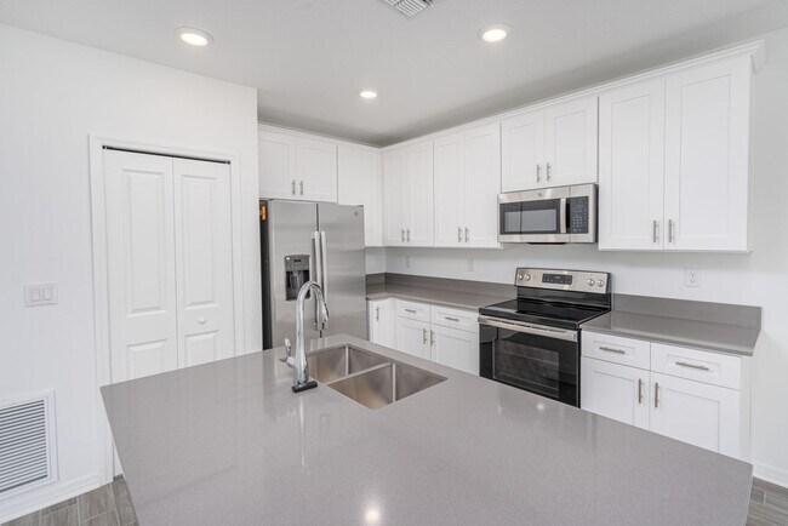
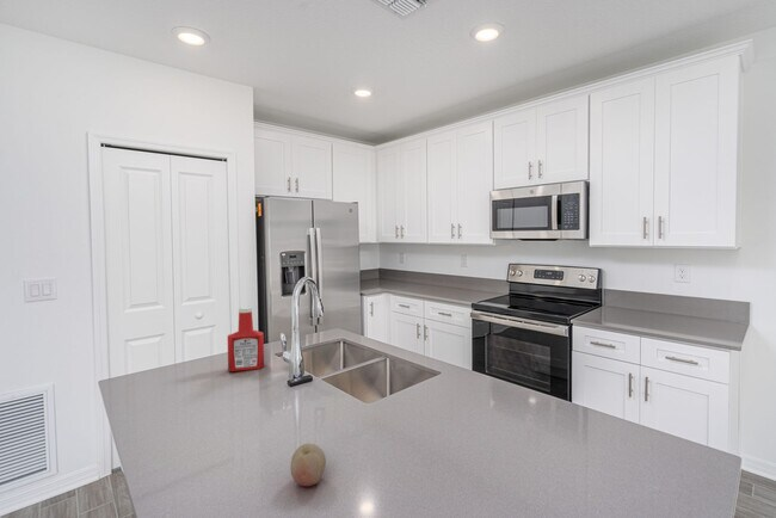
+ fruit (308, 464)
+ soap bottle (245, 338)
